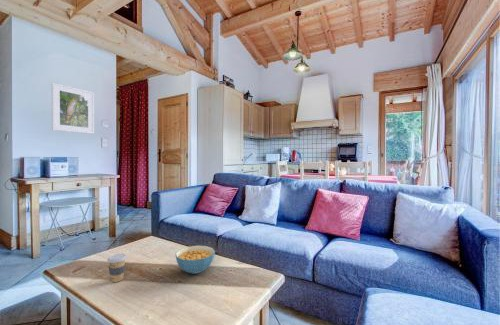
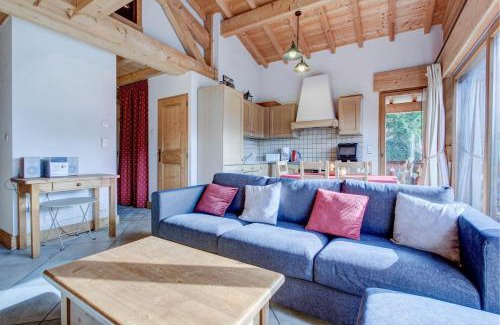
- cereal bowl (195, 261)
- coffee cup (117, 267)
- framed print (74, 110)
